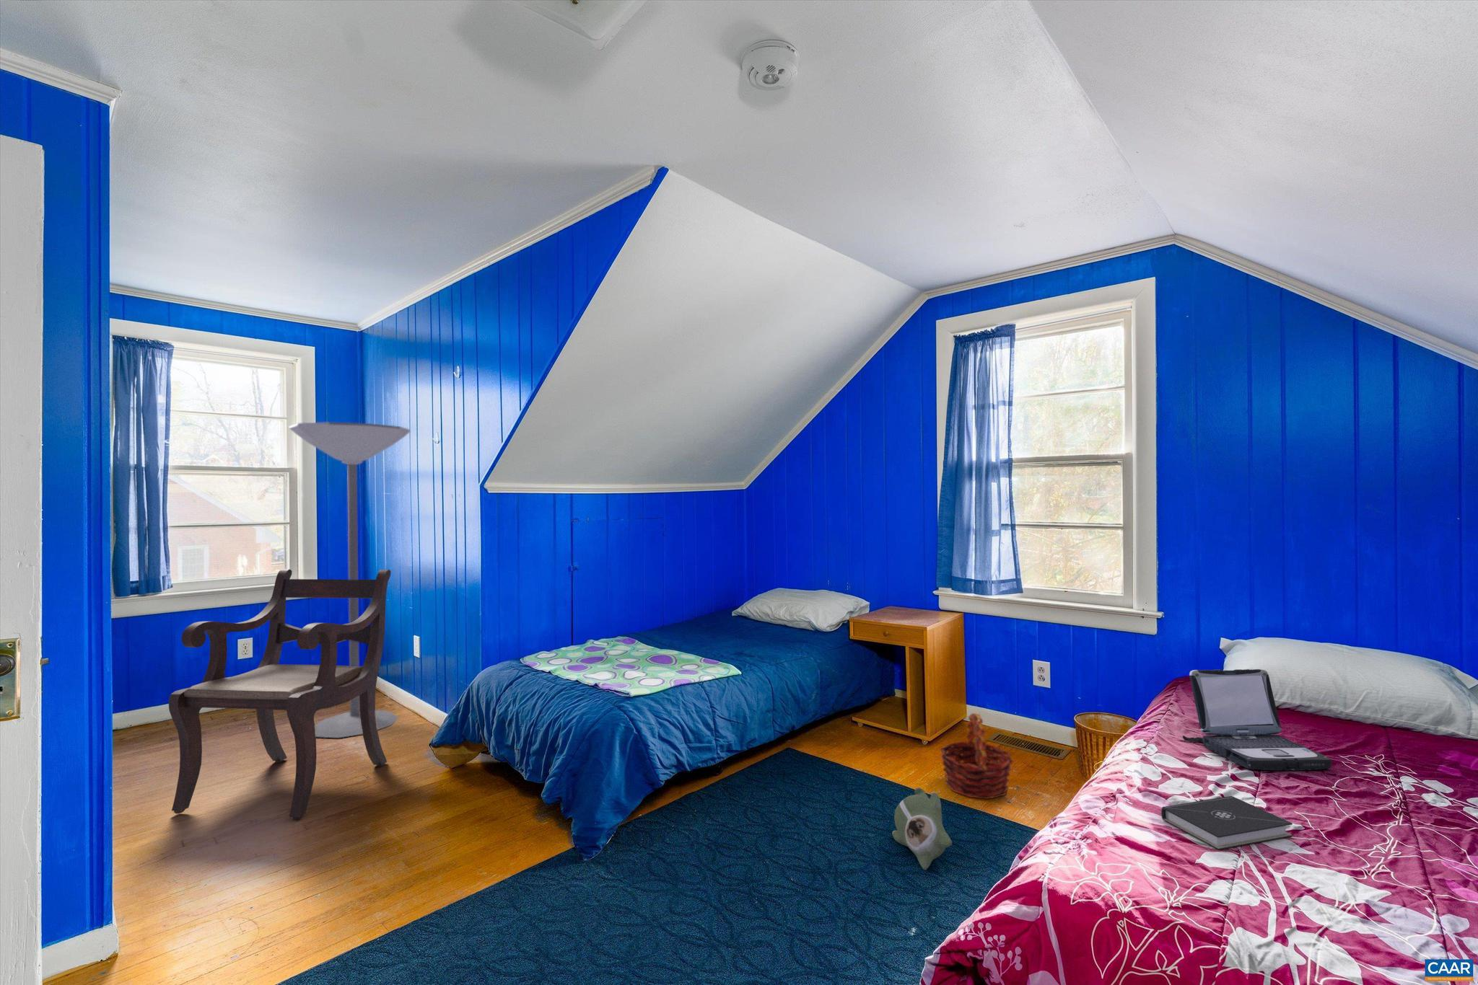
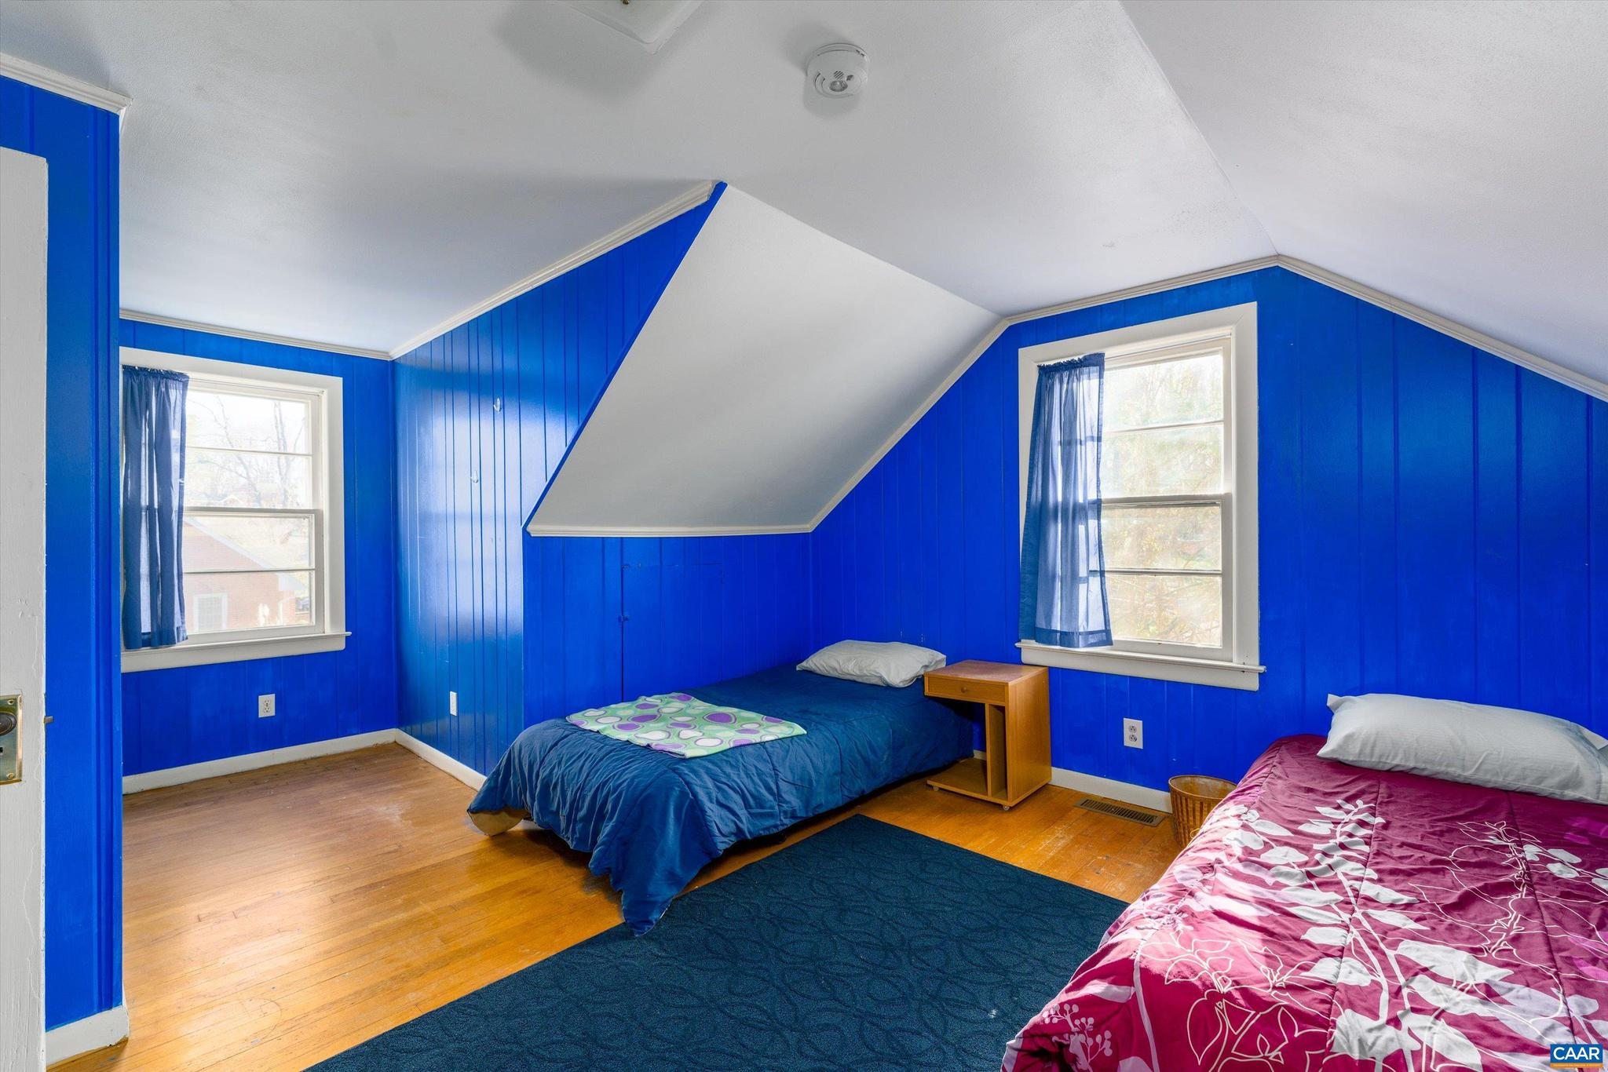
- armchair (289, 680)
- plush toy (920, 822)
- basket (975, 750)
- floor lamp (353, 575)
- book (1225, 820)
- laptop (1254, 716)
